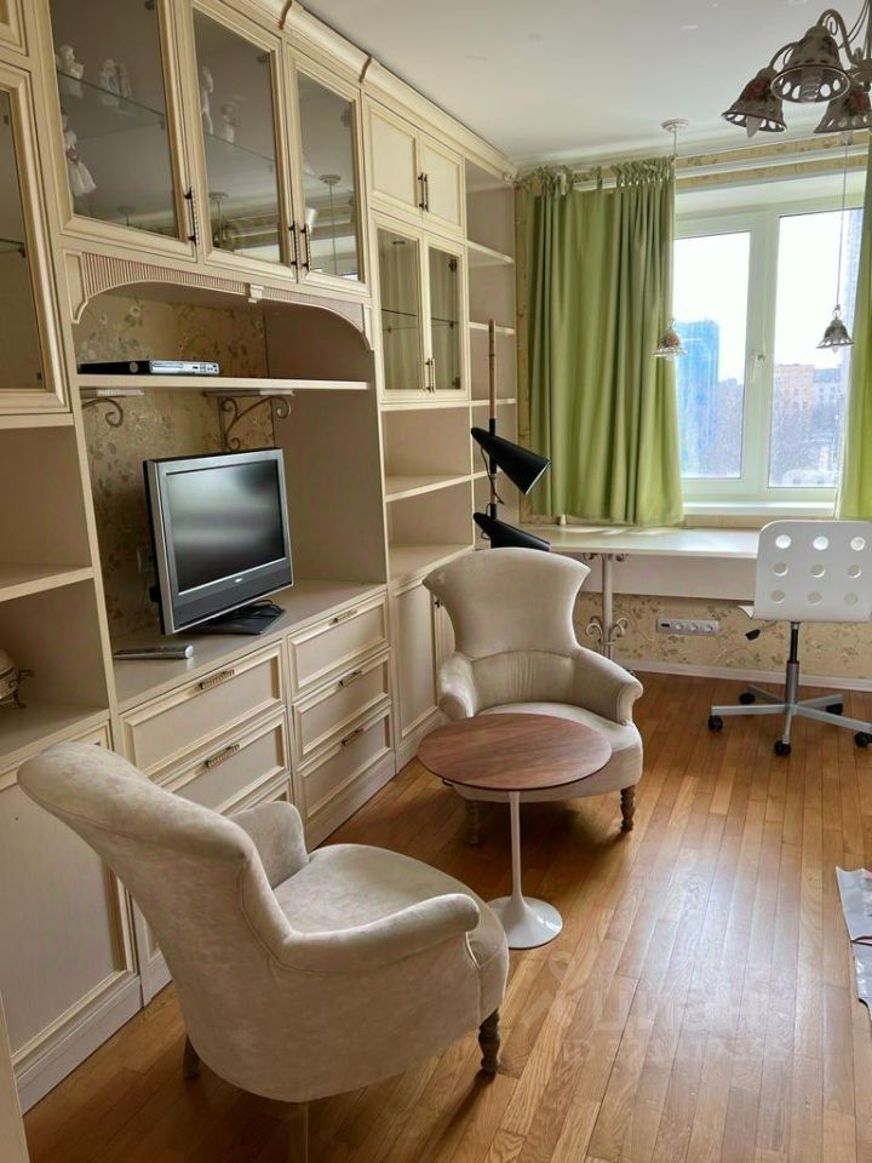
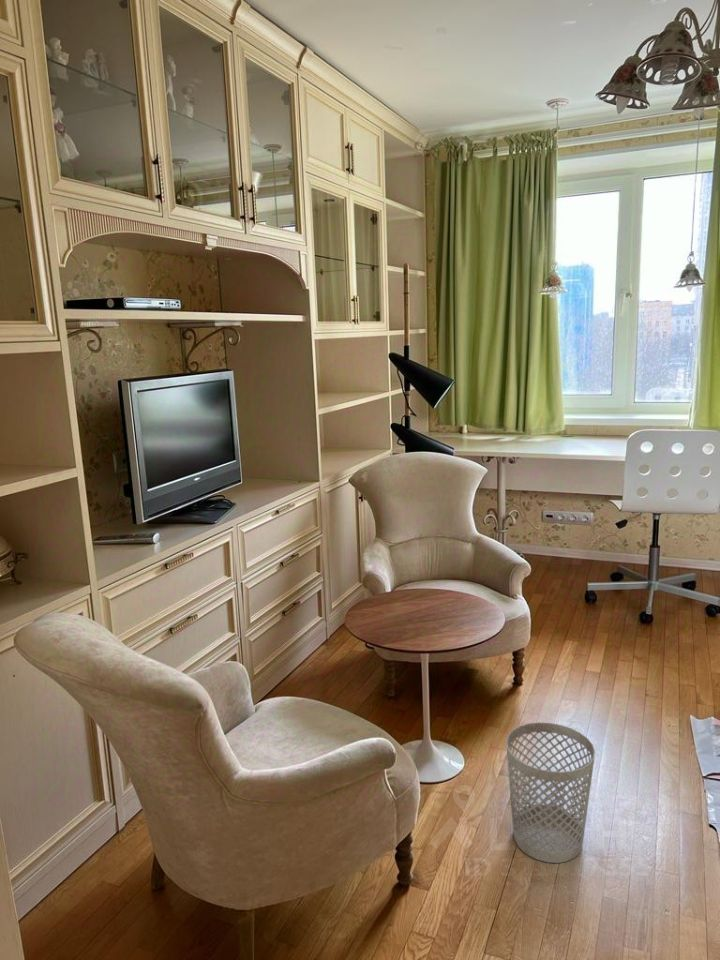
+ wastebasket (547, 791)
